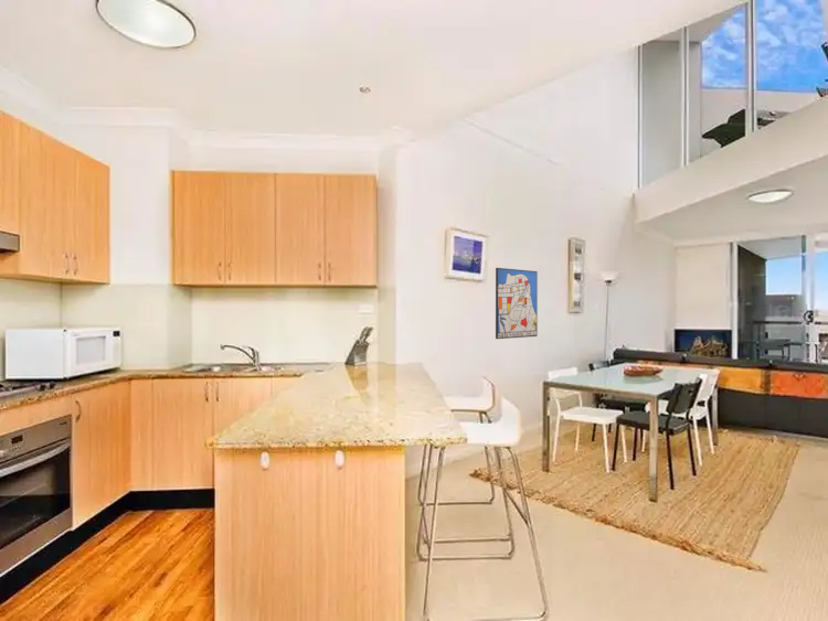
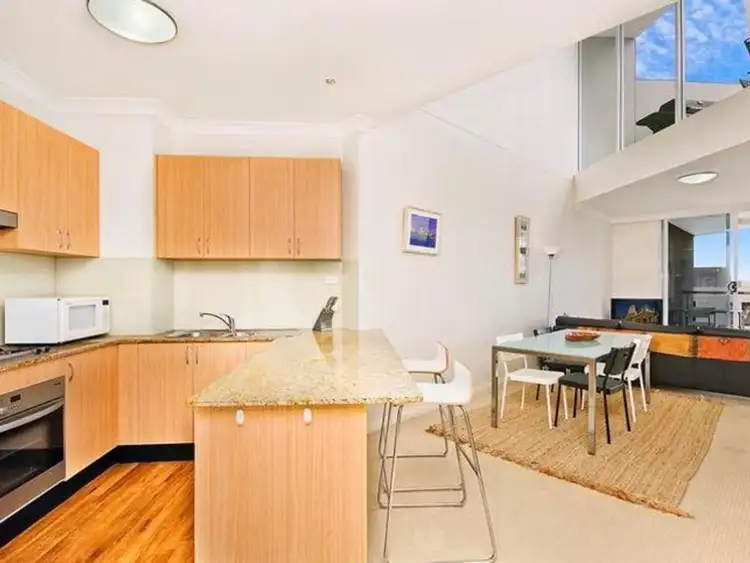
- wall art (517, 303)
